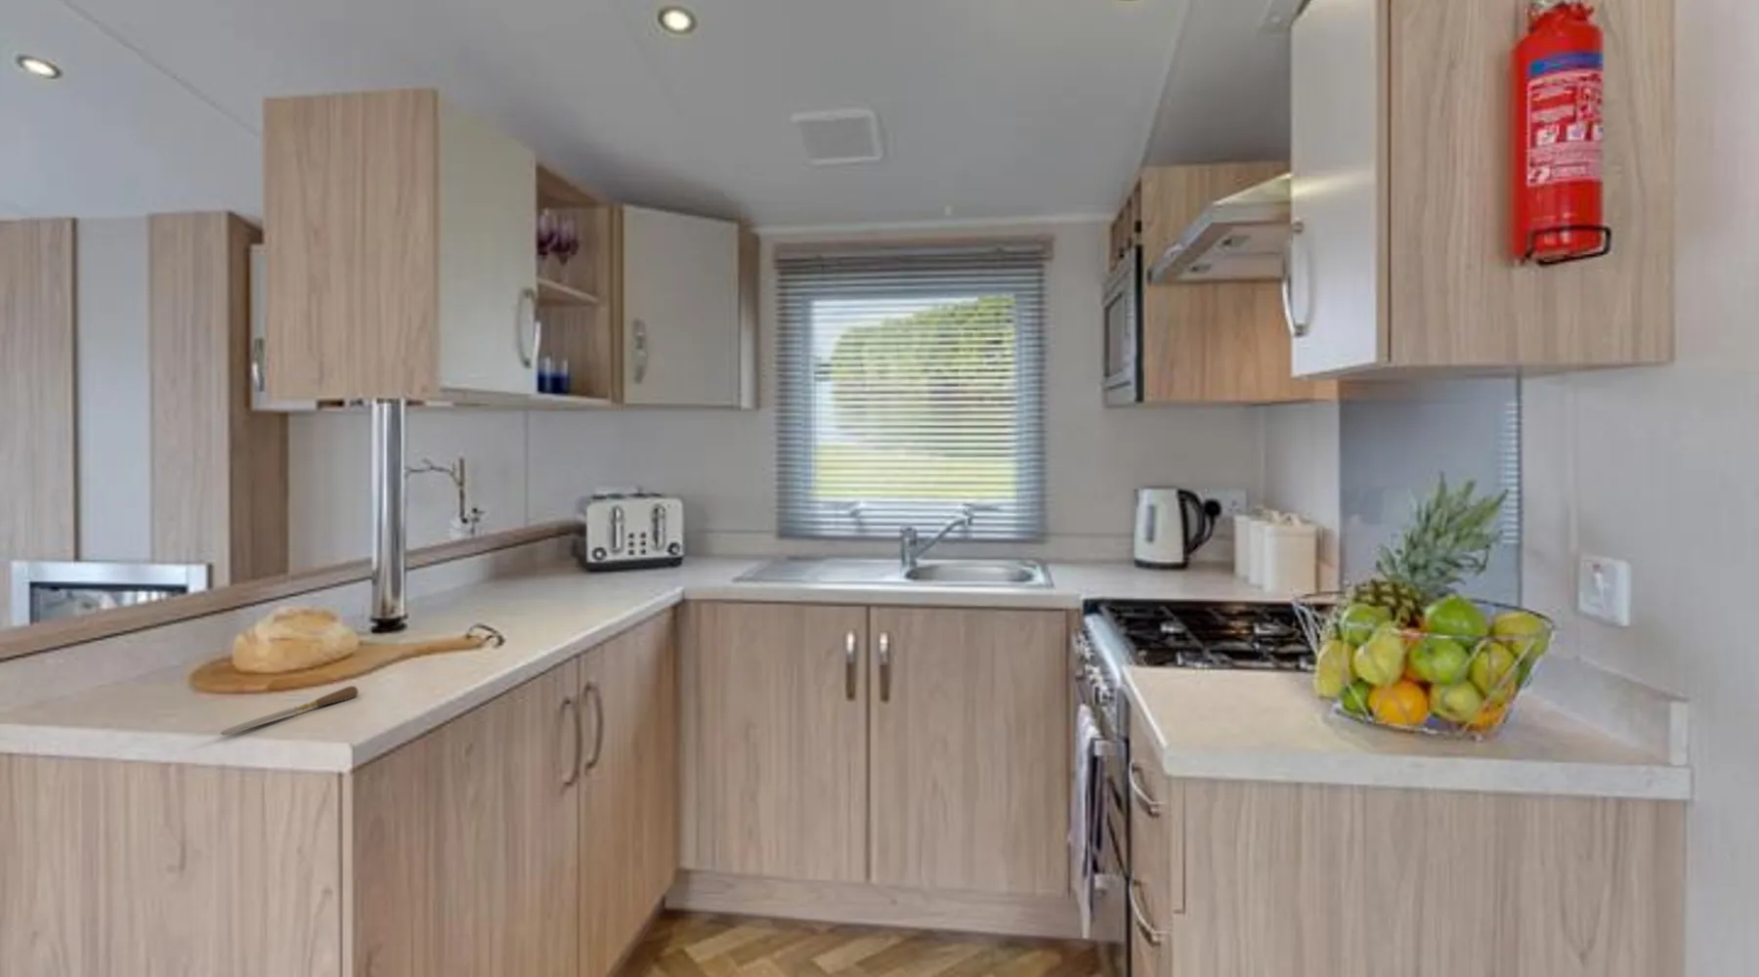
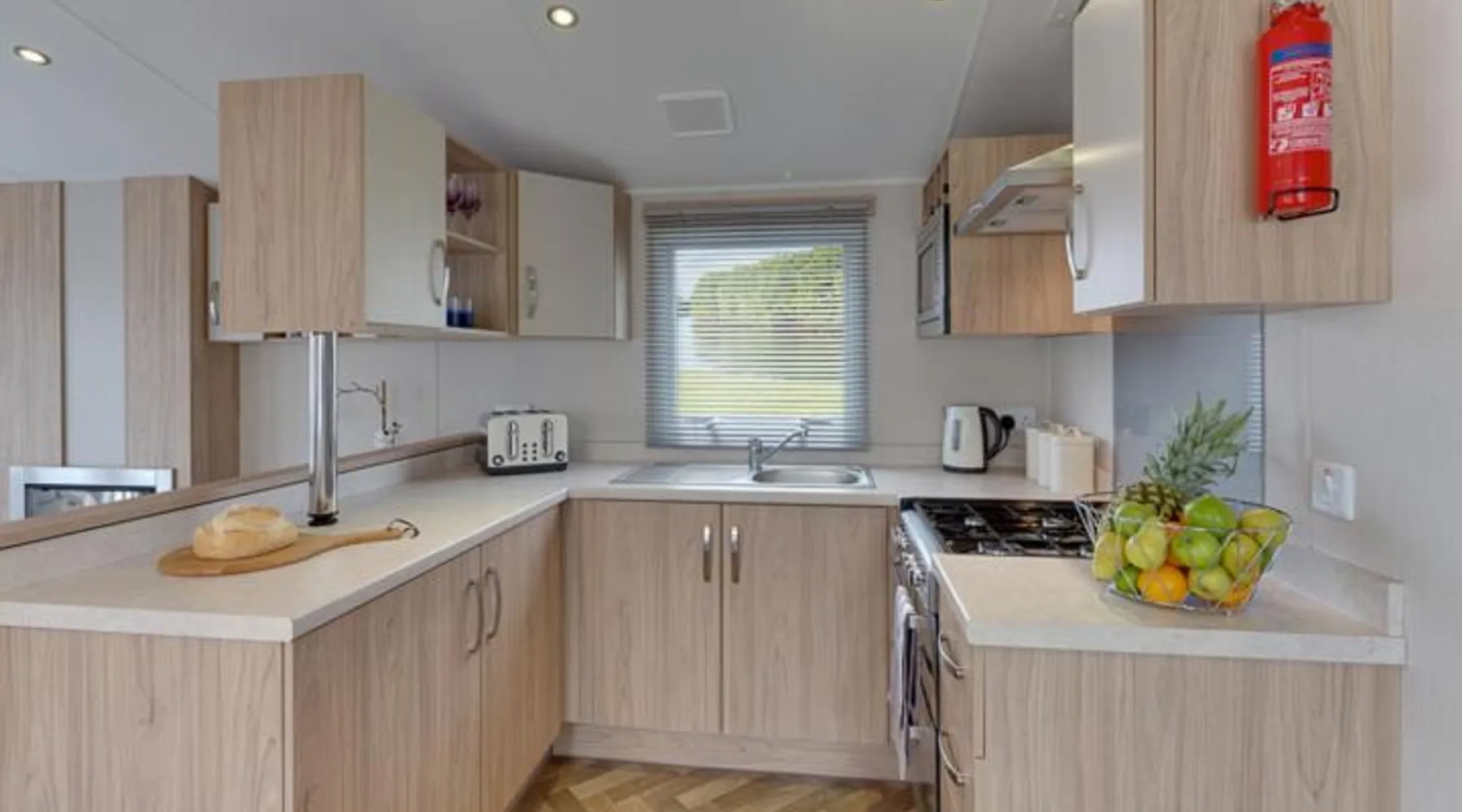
- butter knife (294, 709)
